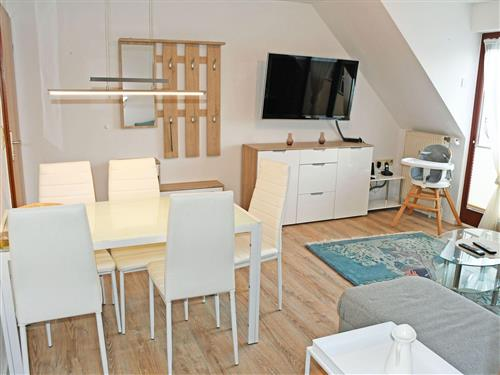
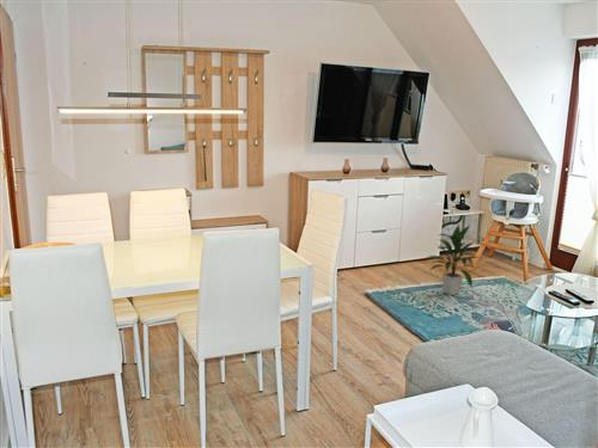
+ indoor plant (454, 259)
